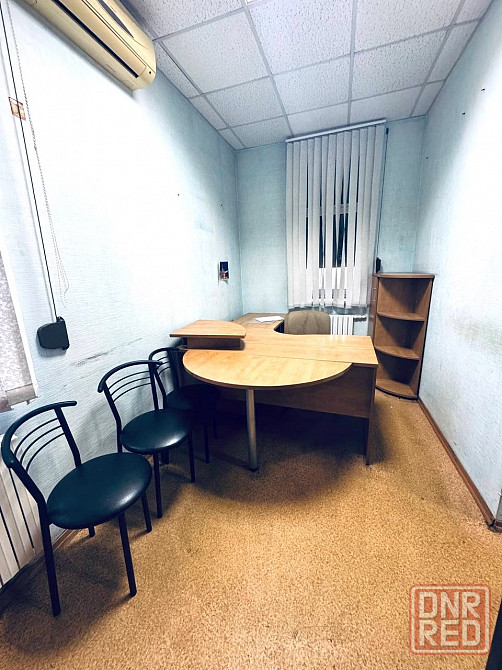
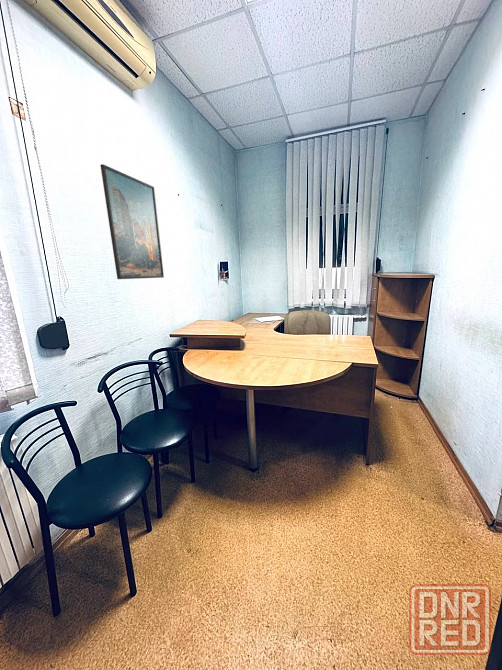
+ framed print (137, 229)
